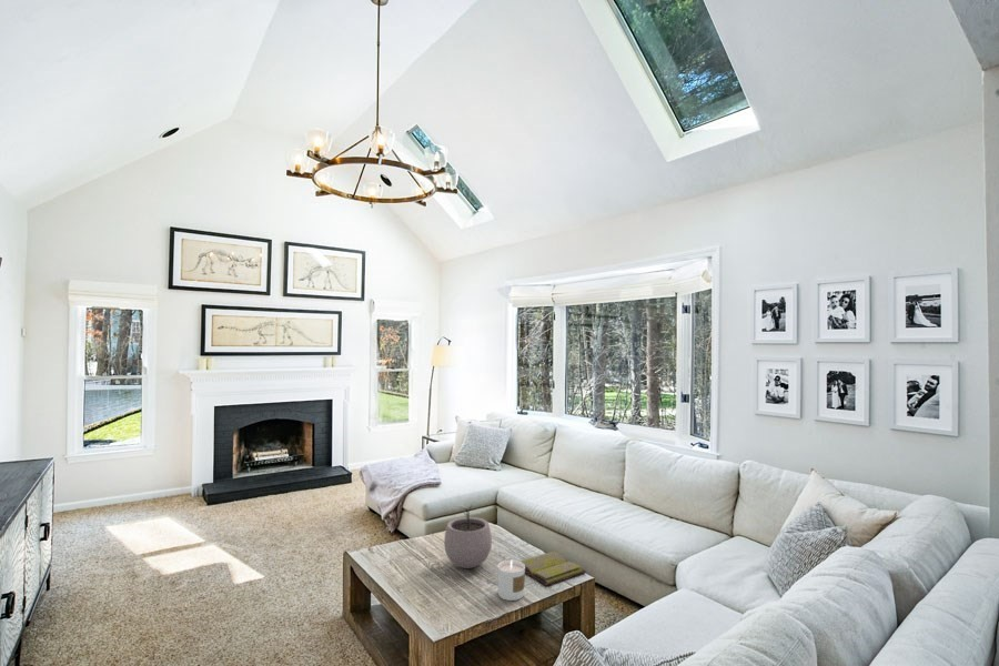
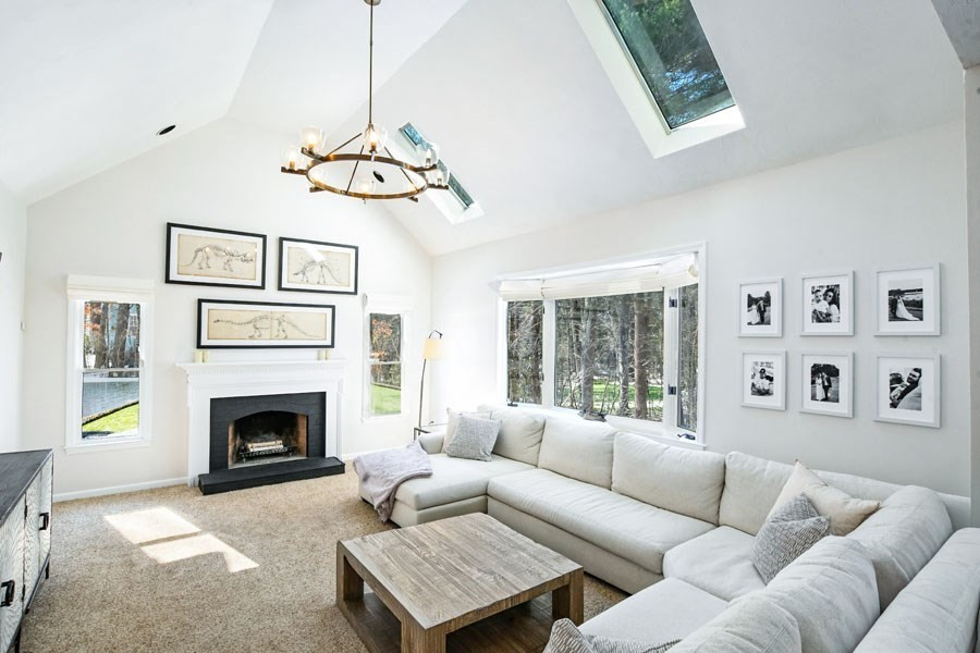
- candle (511, 577)
- diary (549, 566)
- plant pot (467, 535)
